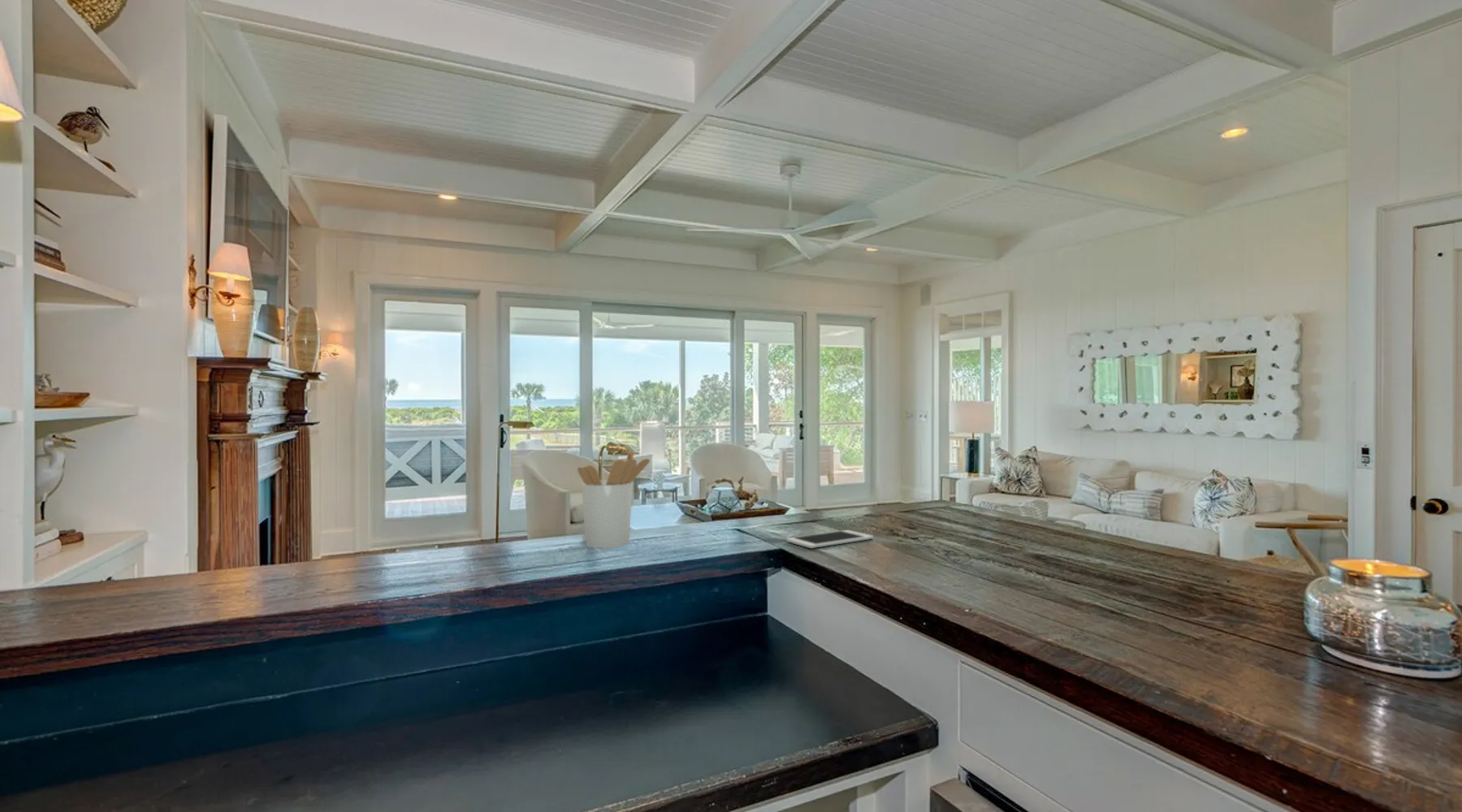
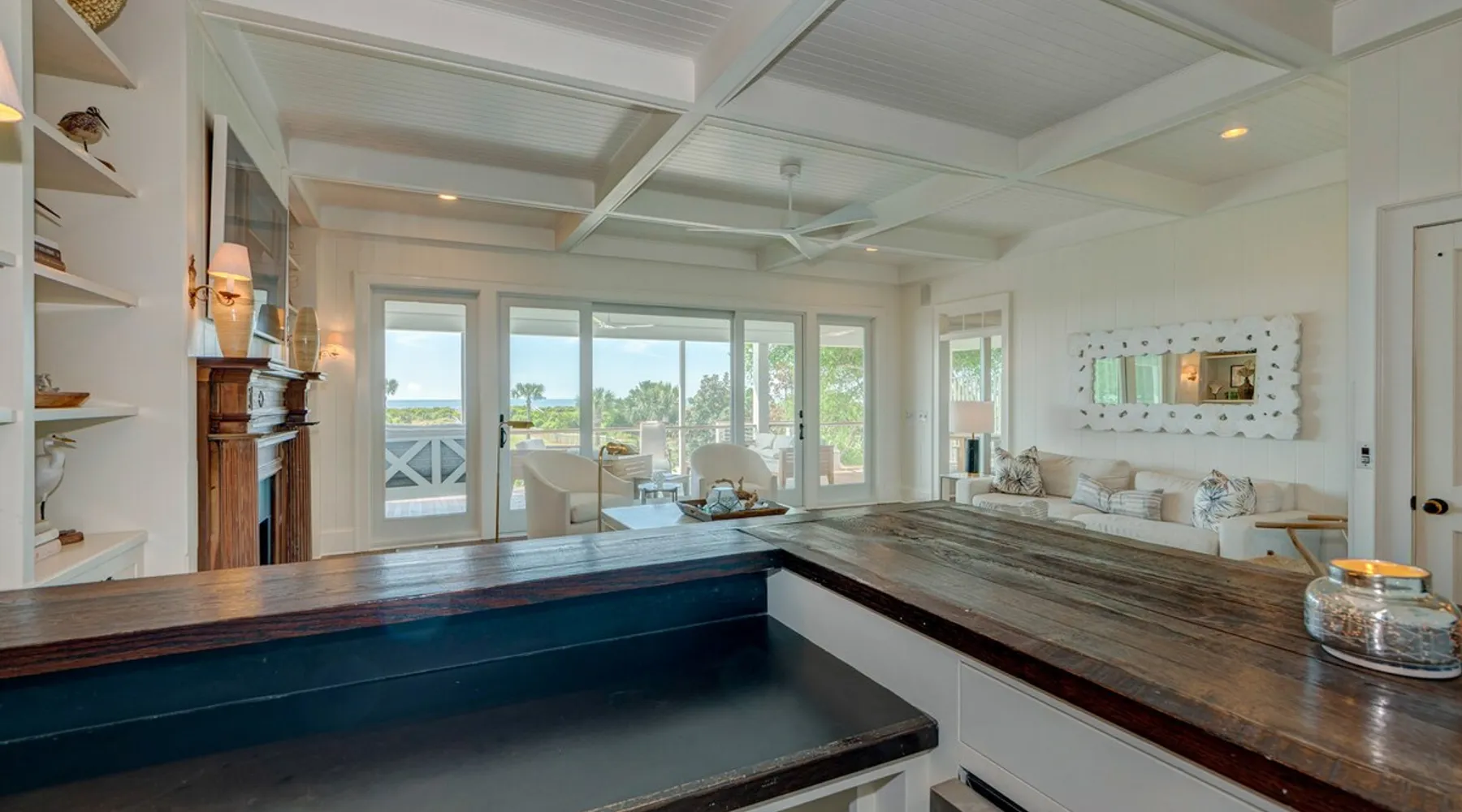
- cell phone (830, 538)
- utensil holder (615, 499)
